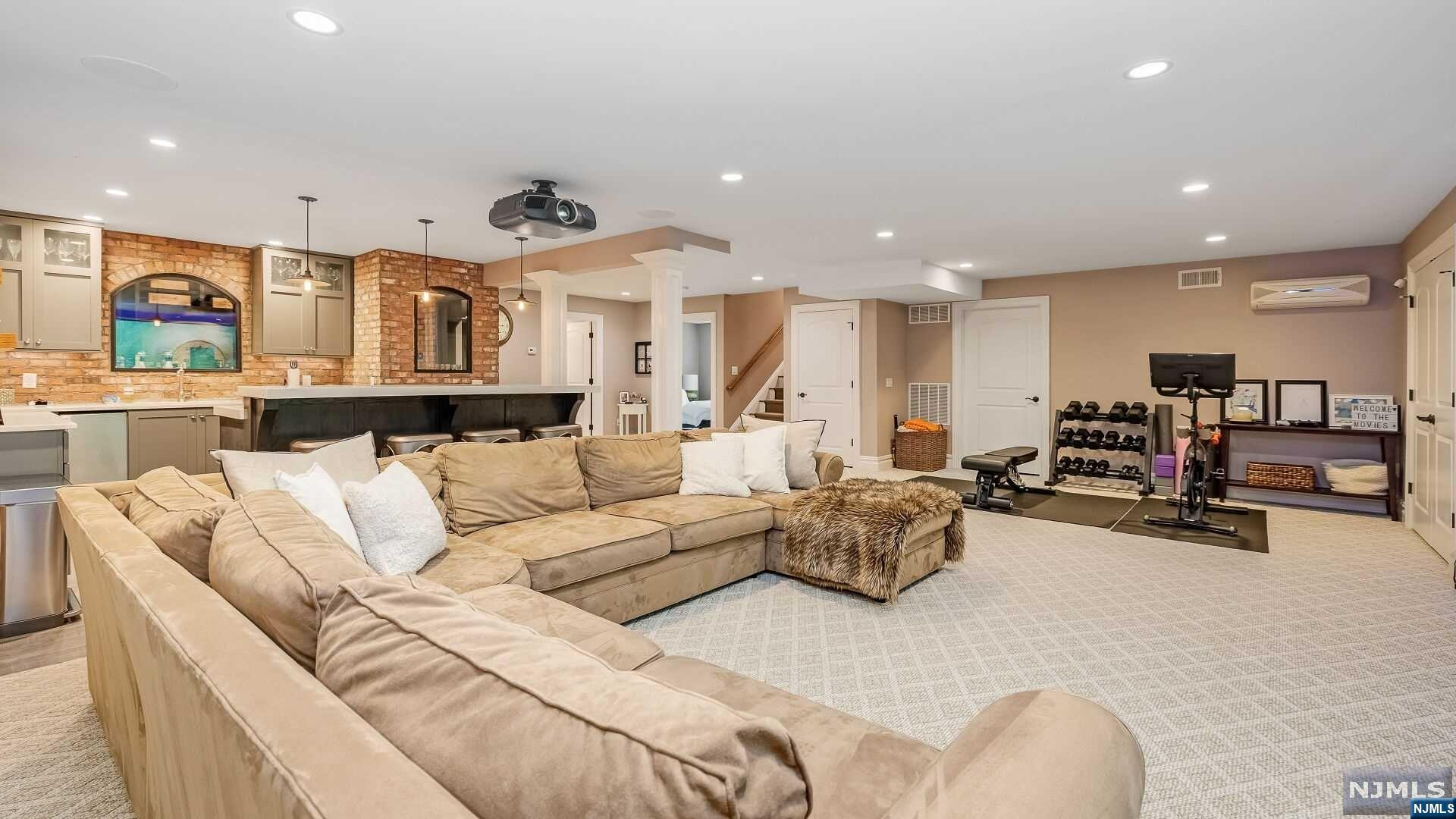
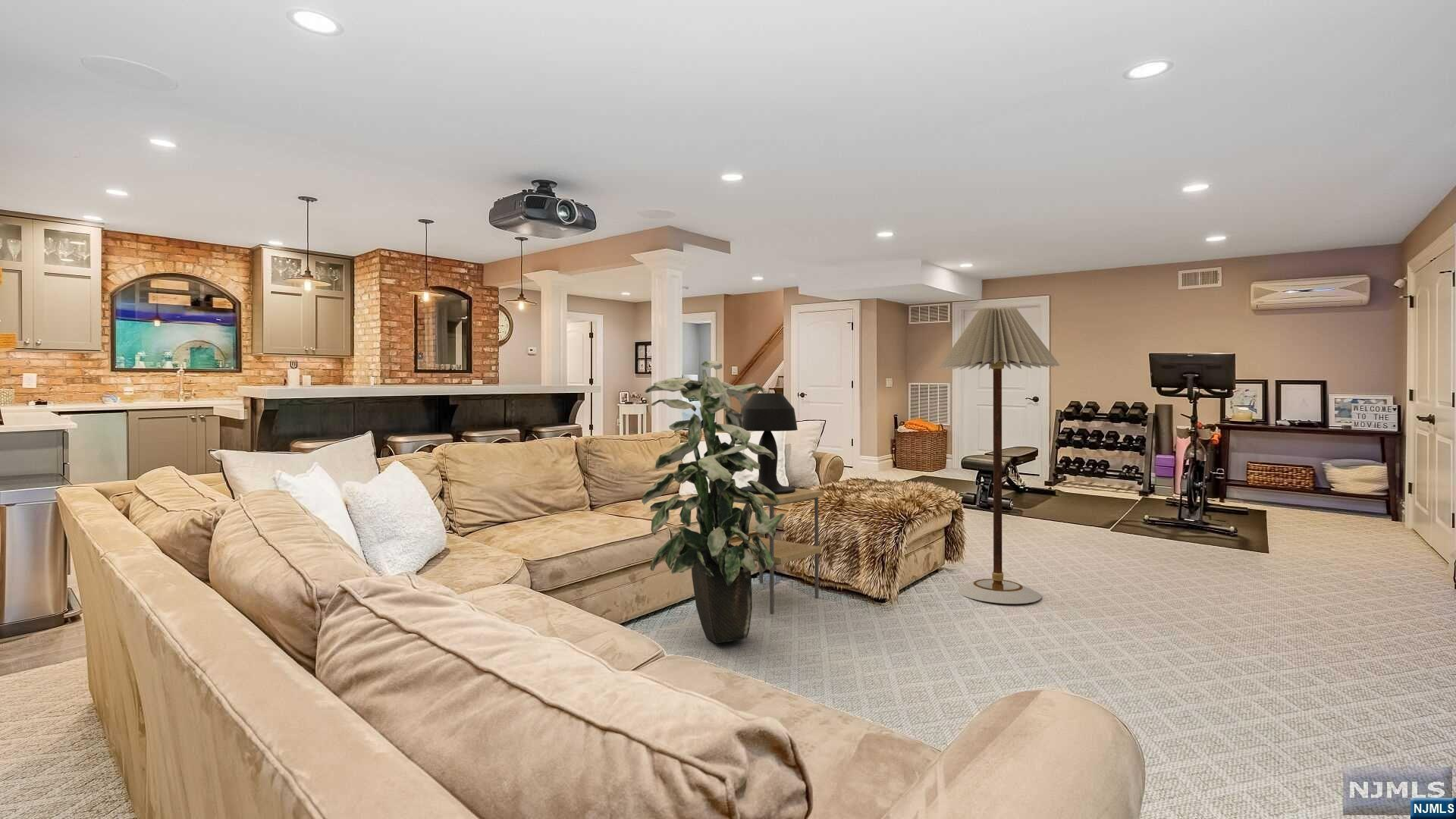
+ table lamp (767, 441)
+ side table (768, 545)
+ indoor plant (711, 500)
+ floor lamp (997, 450)
